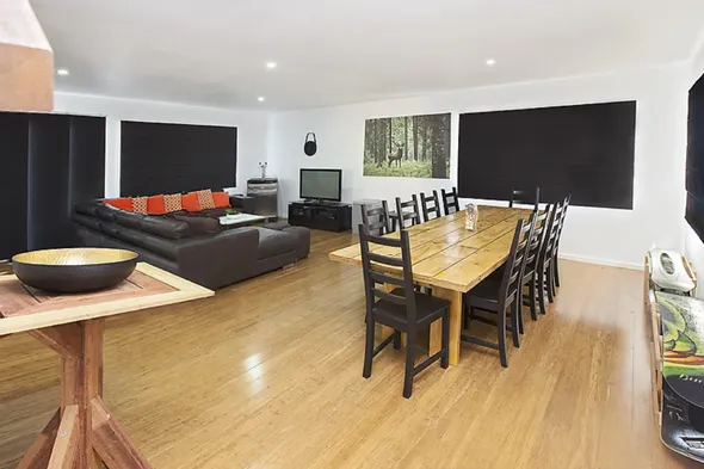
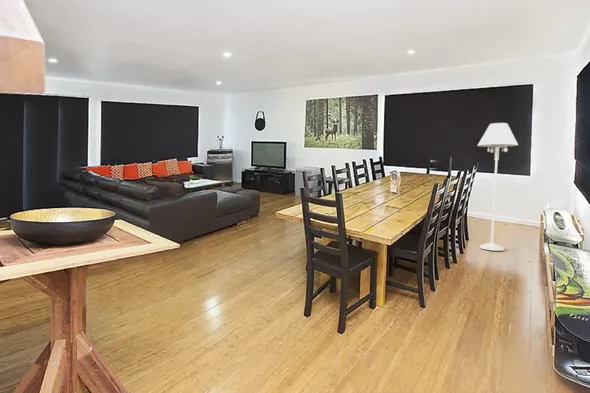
+ floor lamp (495, 186)
